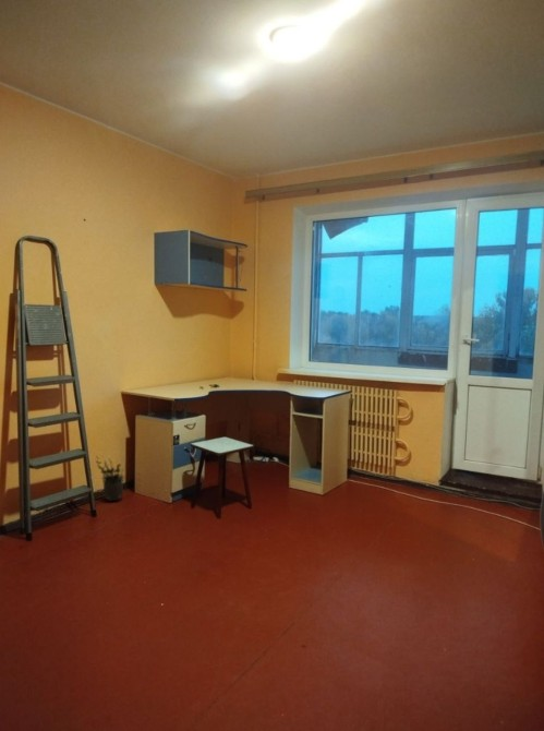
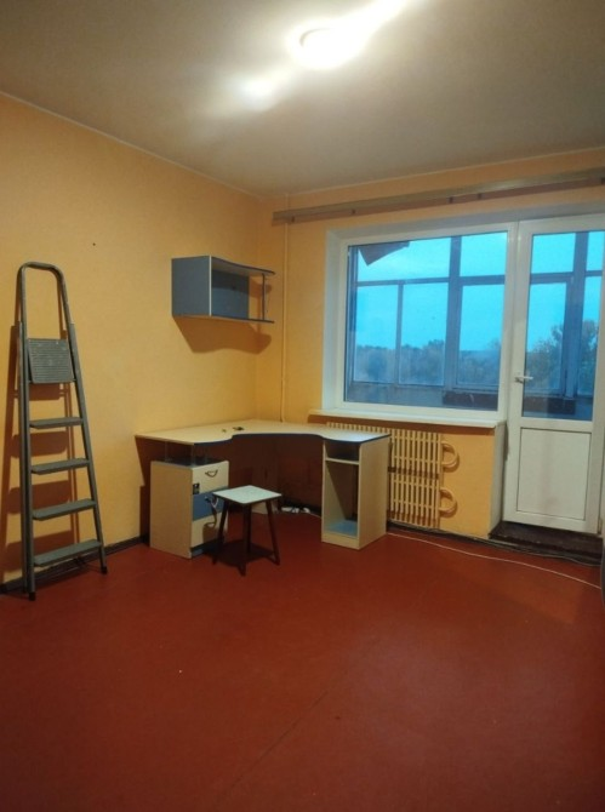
- potted plant (110, 476)
